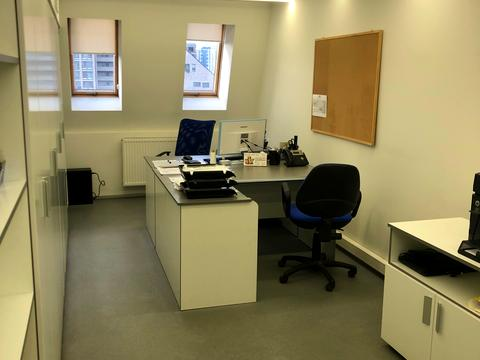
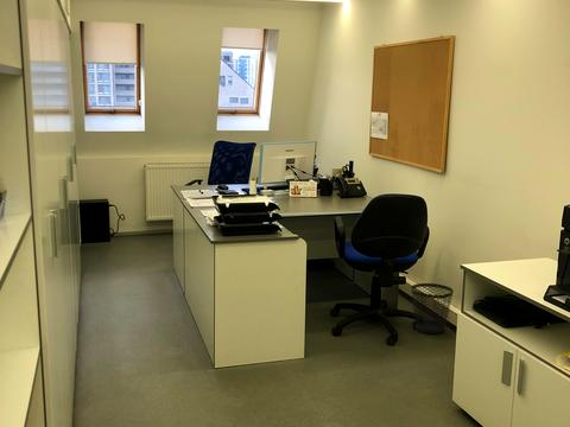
+ wastebasket (430, 308)
